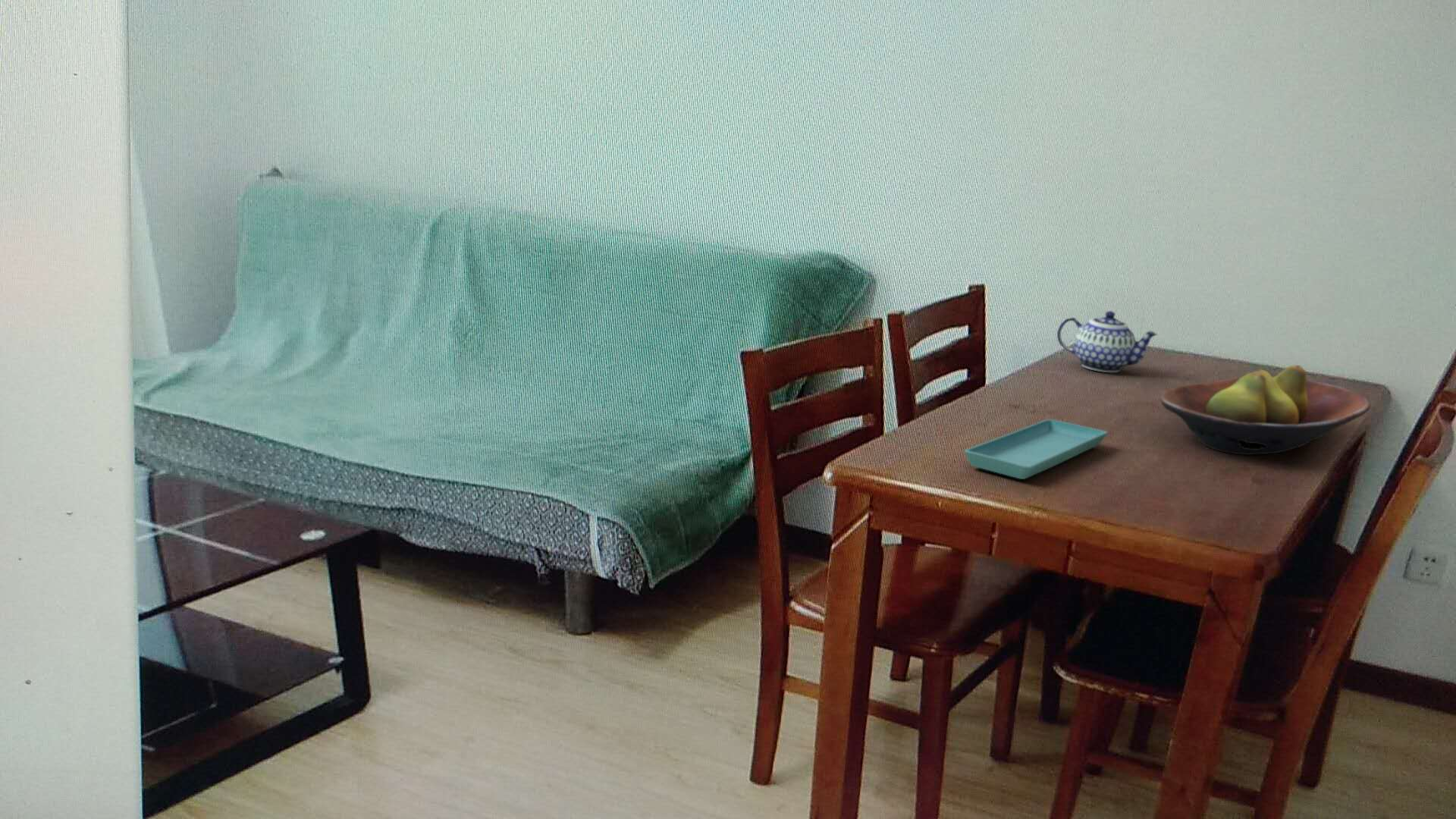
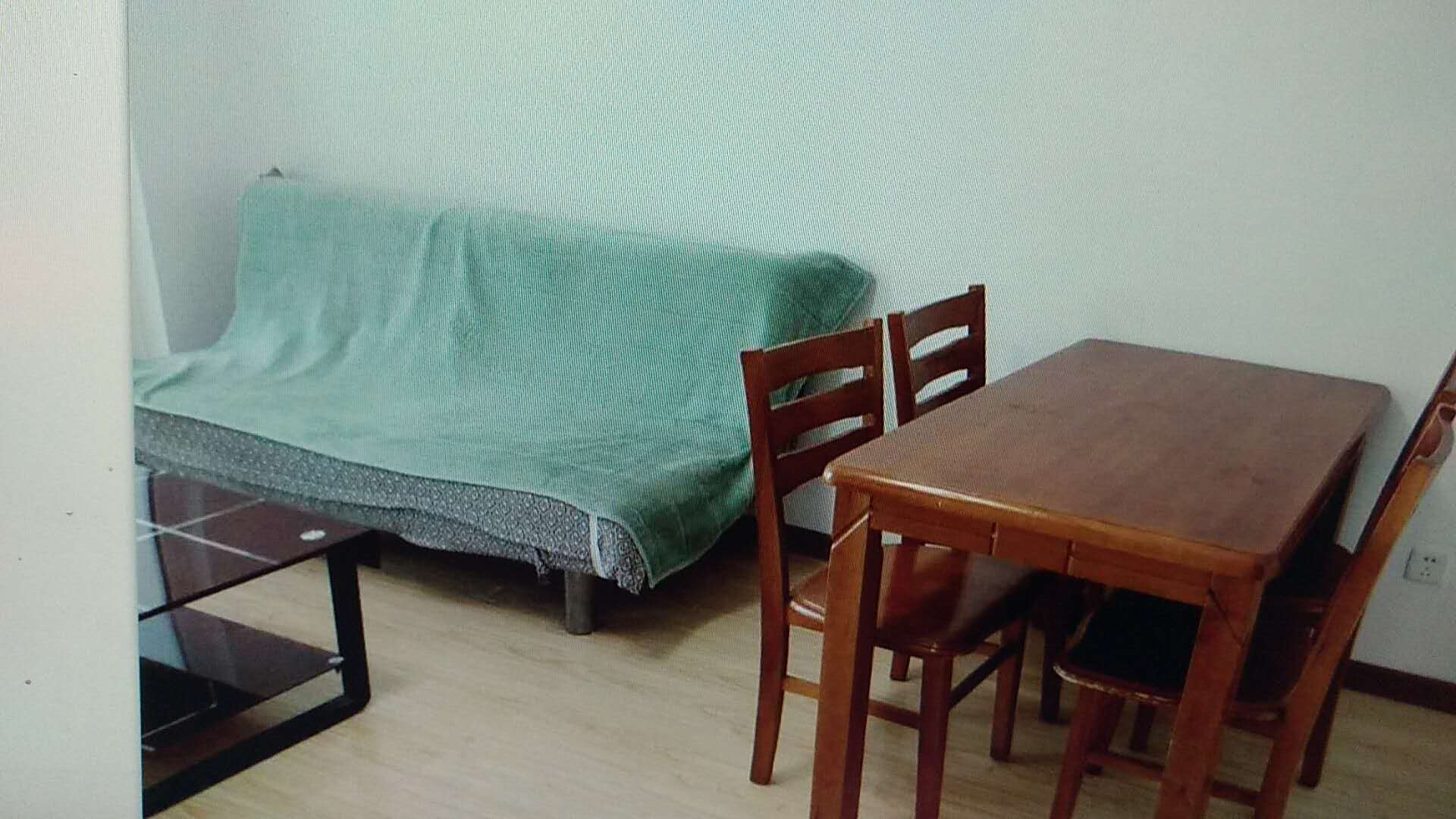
- saucer (1038, 447)
- teapot (1106, 340)
- fruit bowl (1266, 402)
